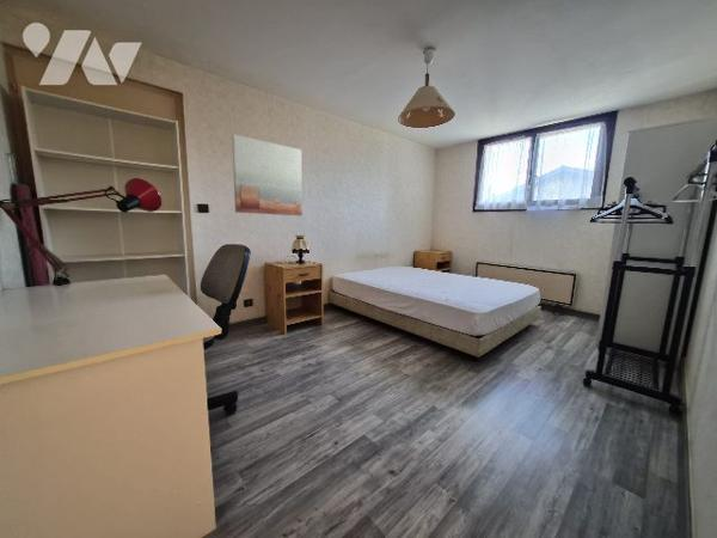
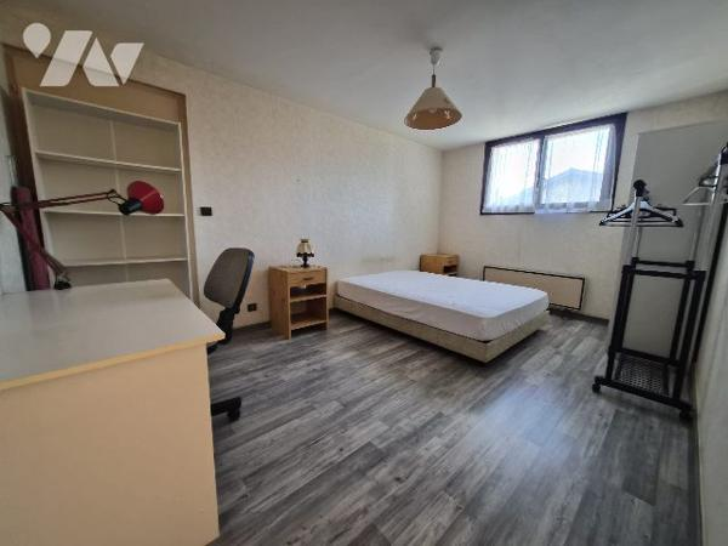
- wall art (270, 178)
